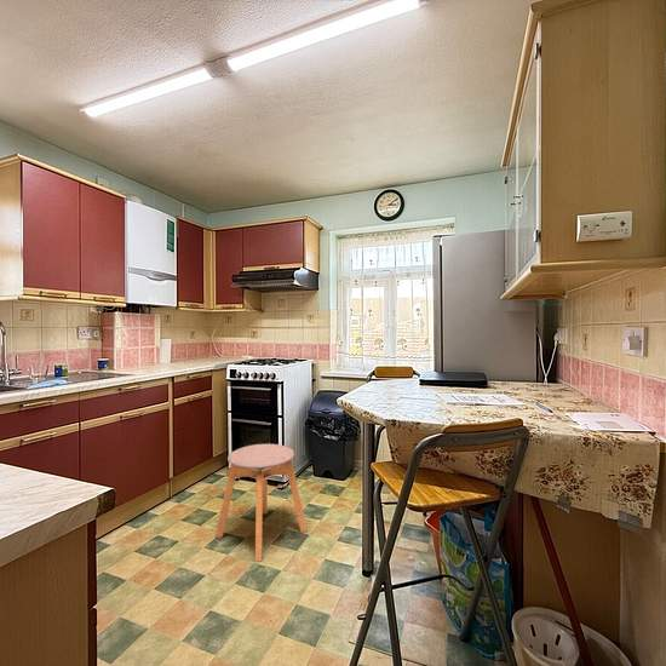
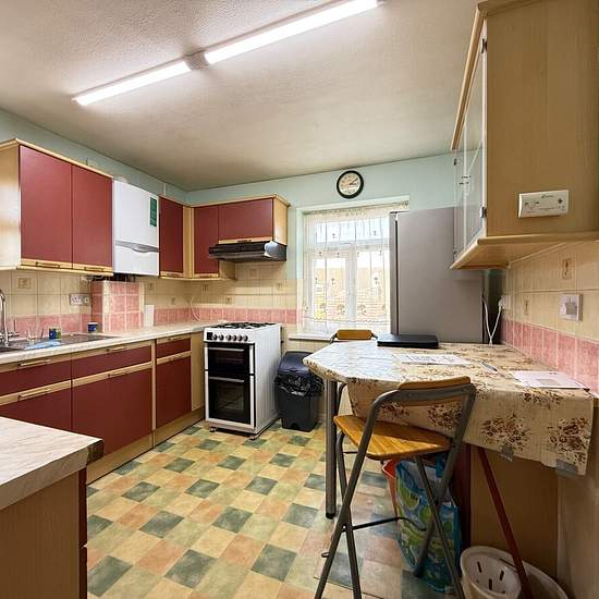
- stool (262, 492)
